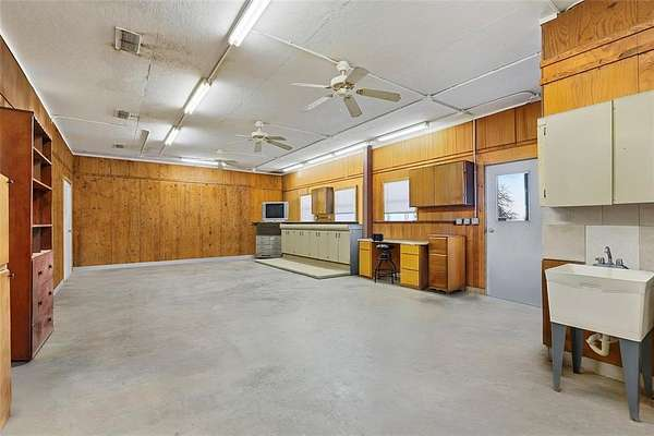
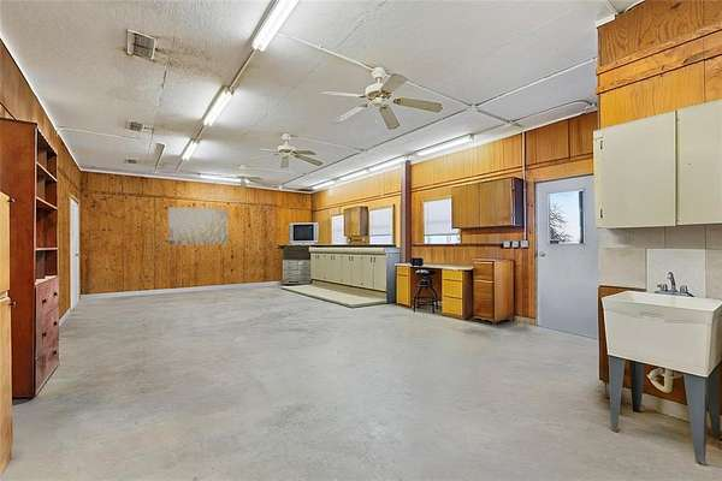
+ wall art (199, 226)
